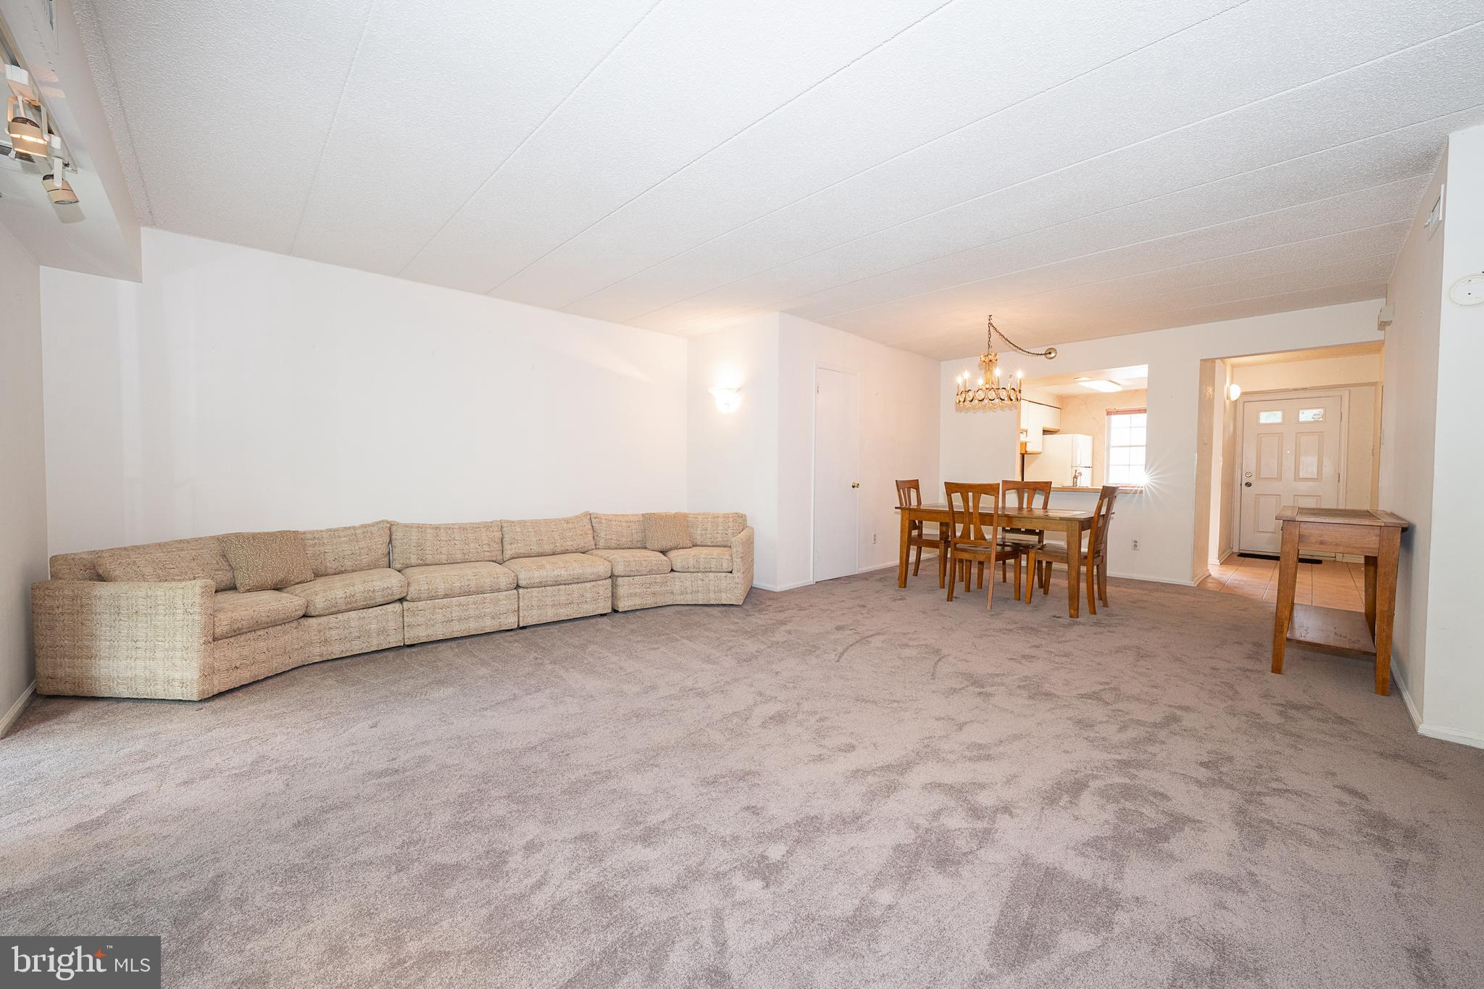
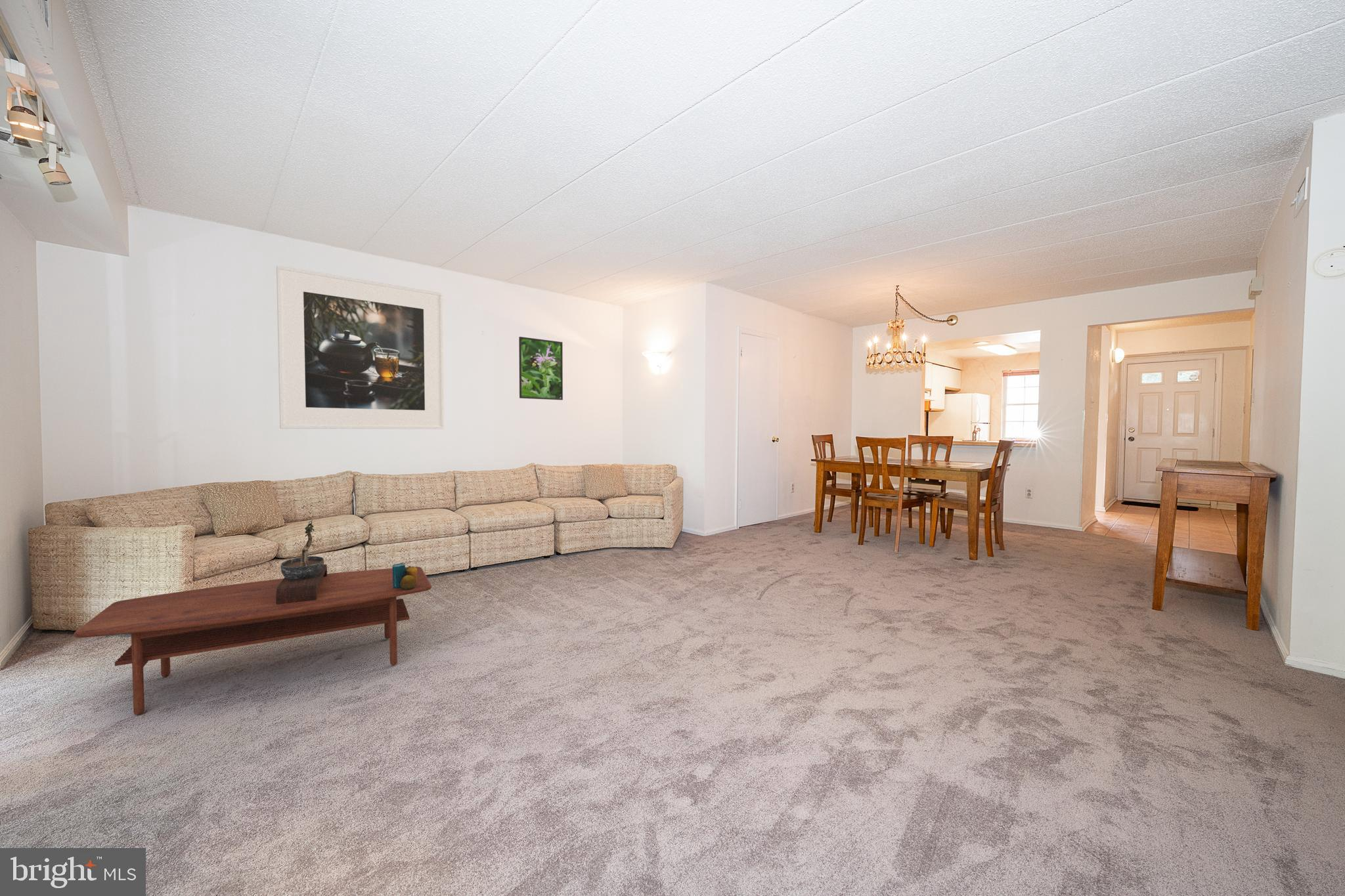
+ bonsai tree (302, 554)
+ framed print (541, 369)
+ candle (408, 574)
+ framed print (368, 355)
+ coffee table (282, 631)
